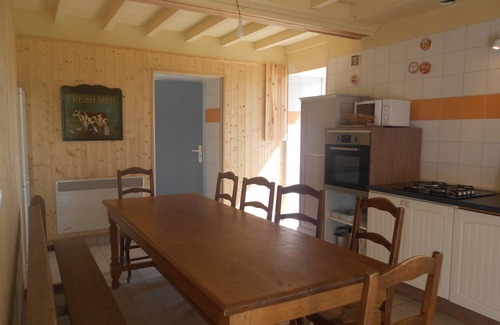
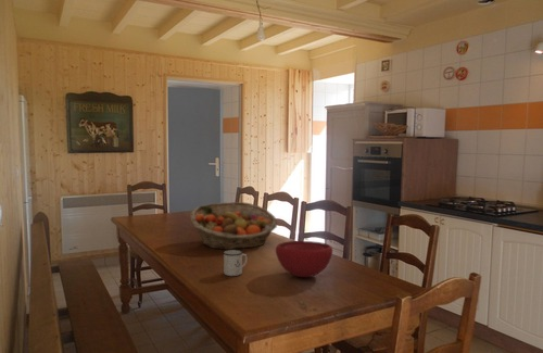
+ mug (236, 262)
+ fruit basket (233, 224)
+ bowl (303, 260)
